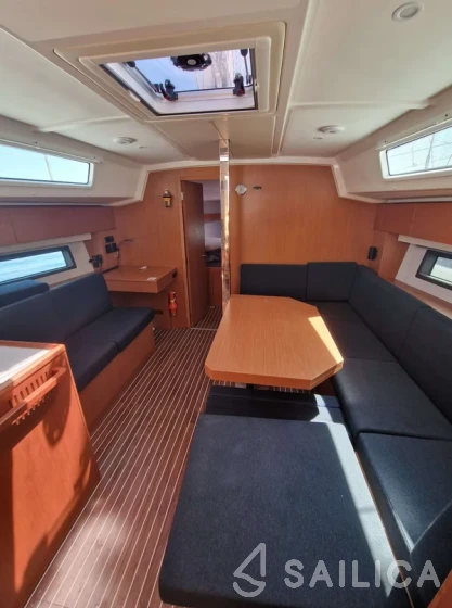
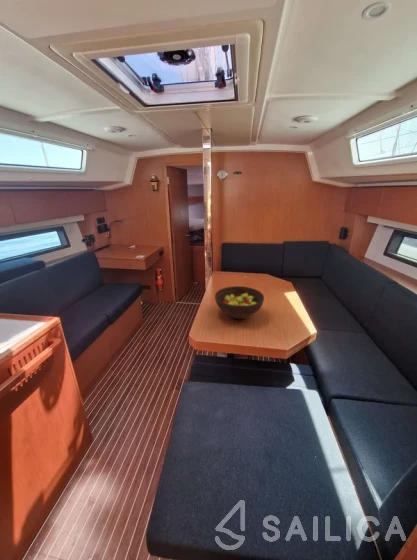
+ fruit bowl (238, 305)
